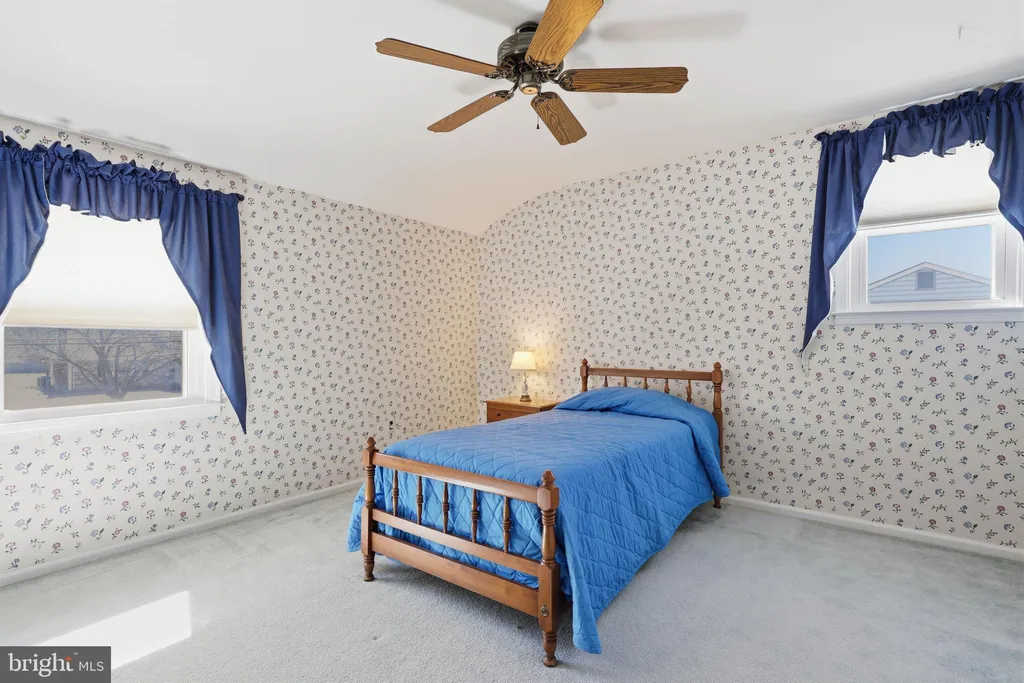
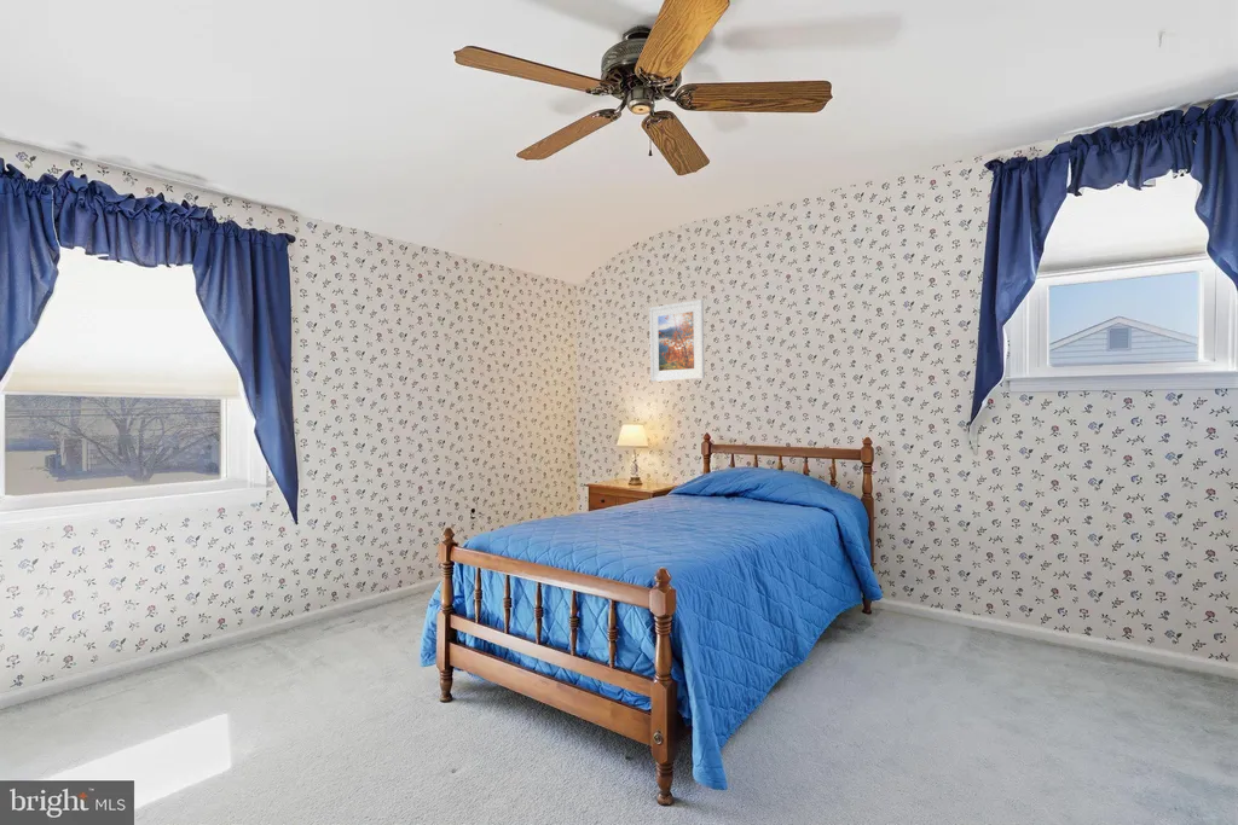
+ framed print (676, 342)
